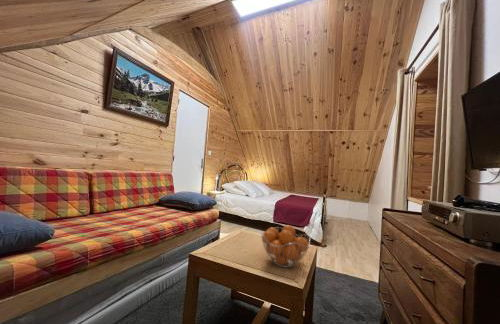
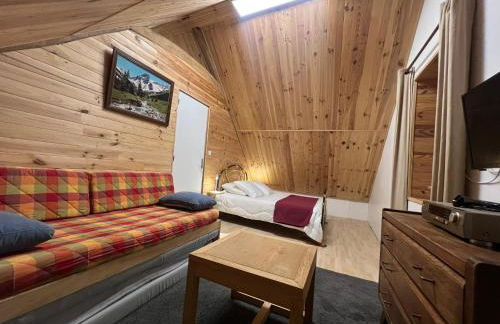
- fruit basket (284, 244)
